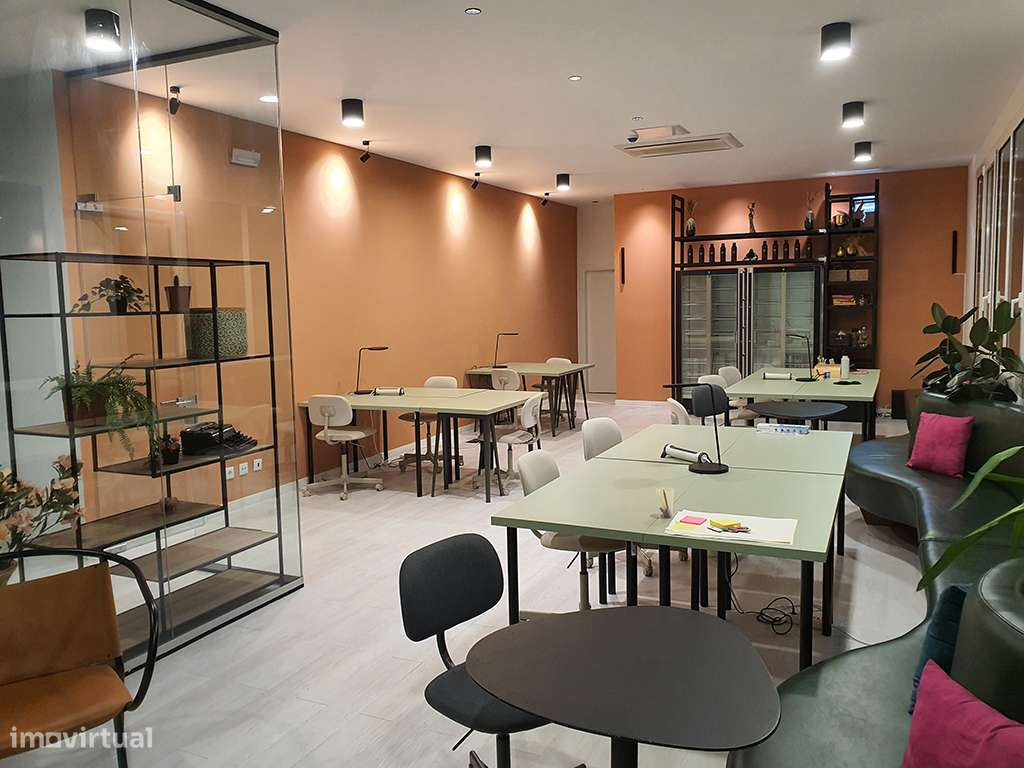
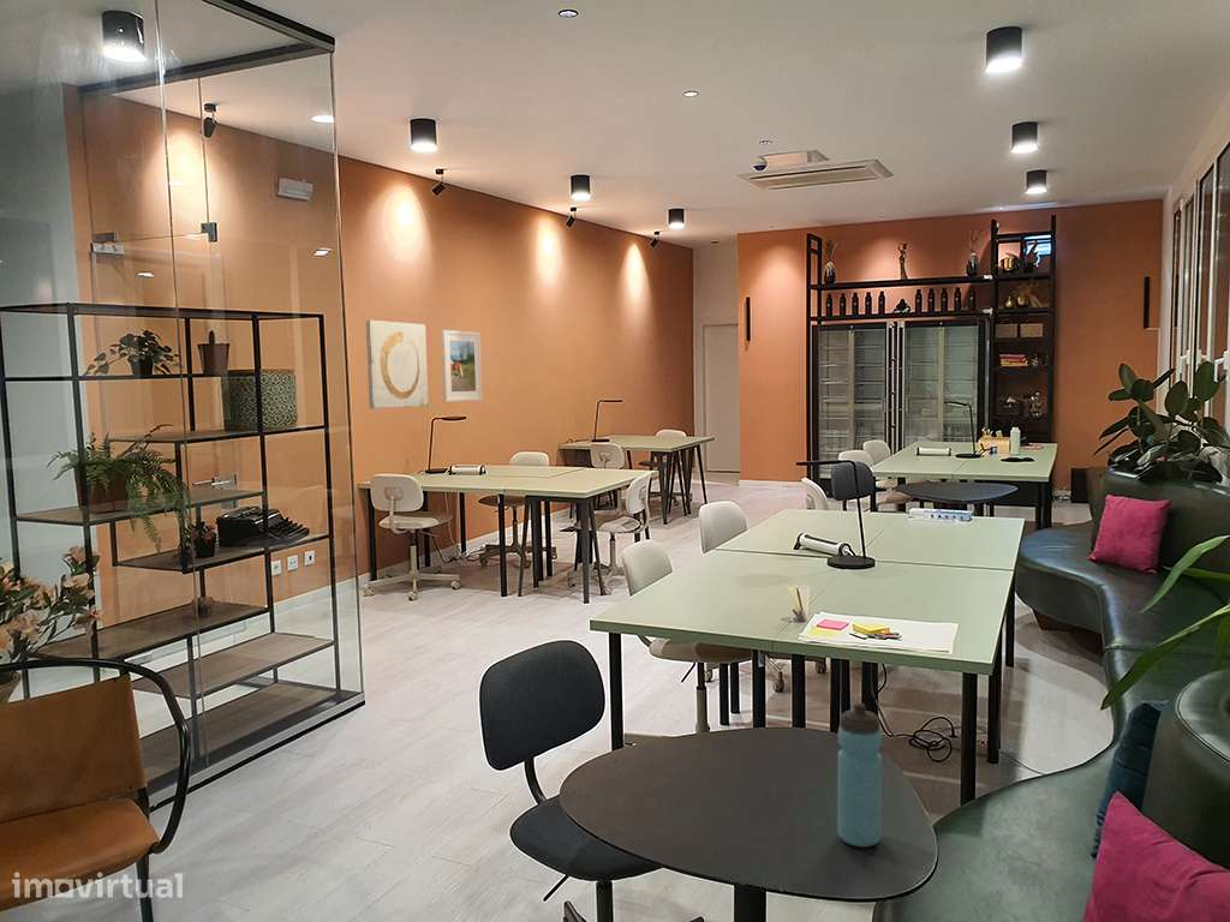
+ water bottle (859, 771)
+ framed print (462, 366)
+ wall art (398, 365)
